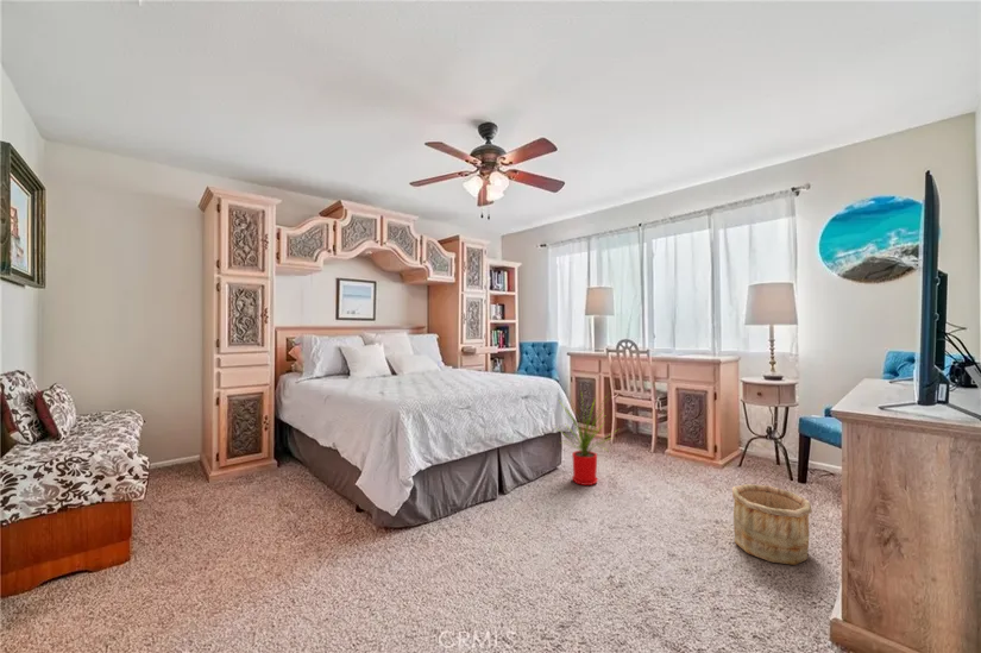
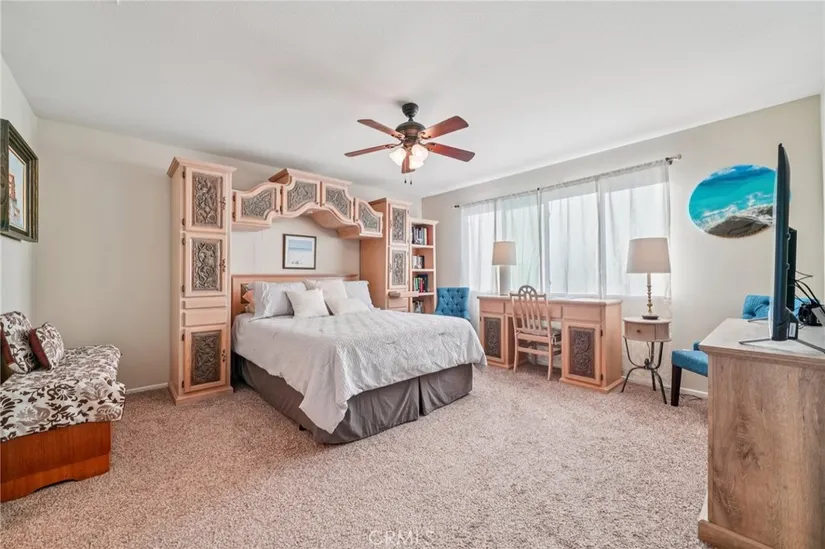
- wooden bucket (769, 521)
- house plant (583, 437)
